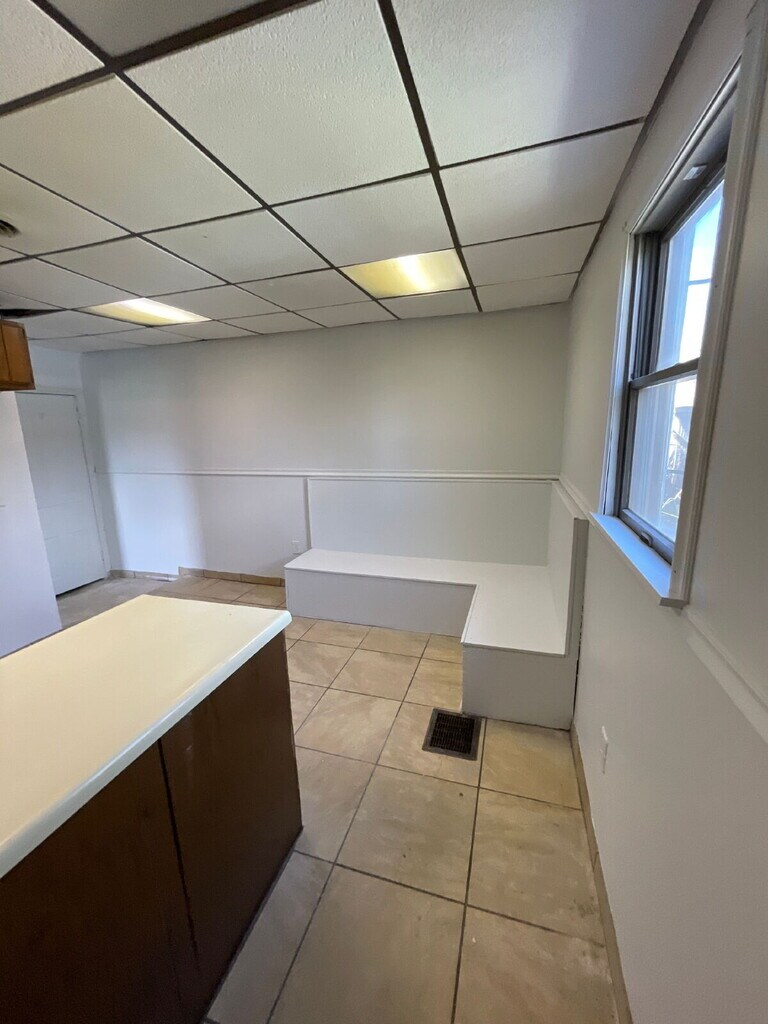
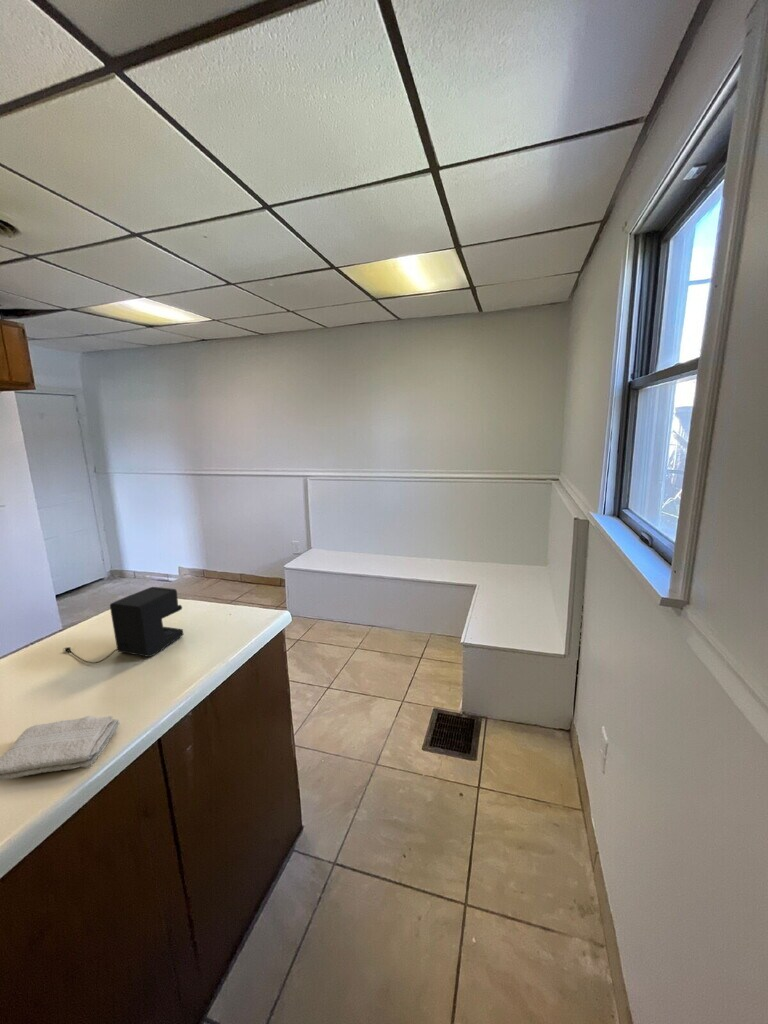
+ coffee maker (124, 618)
+ washcloth (57, 745)
